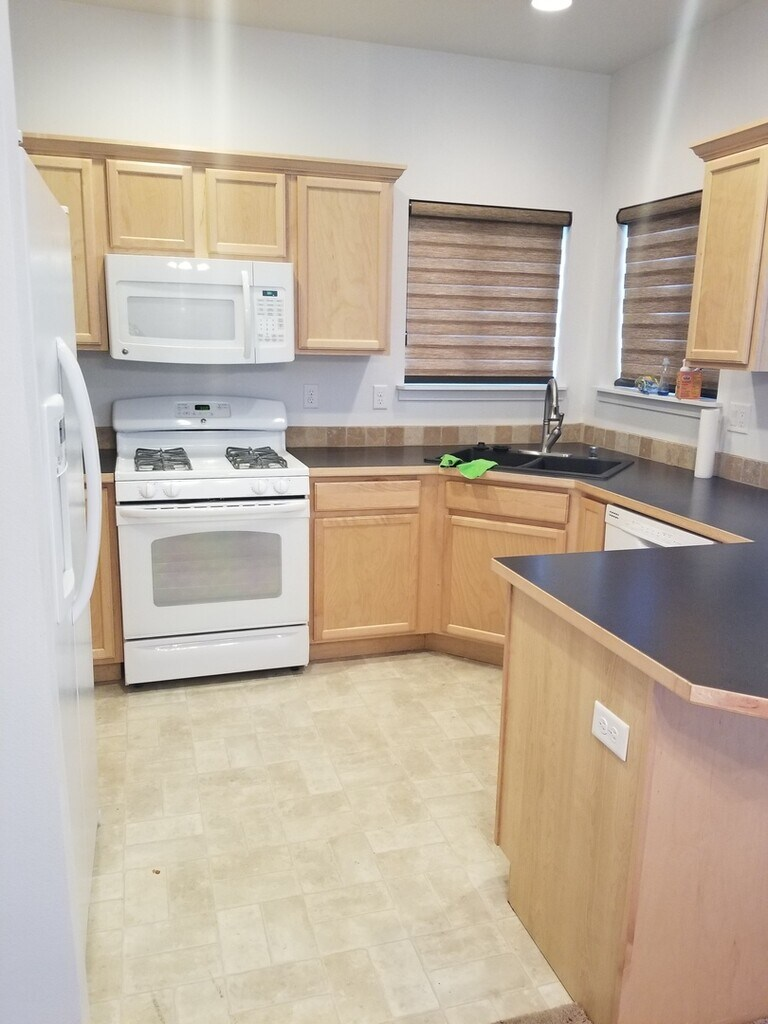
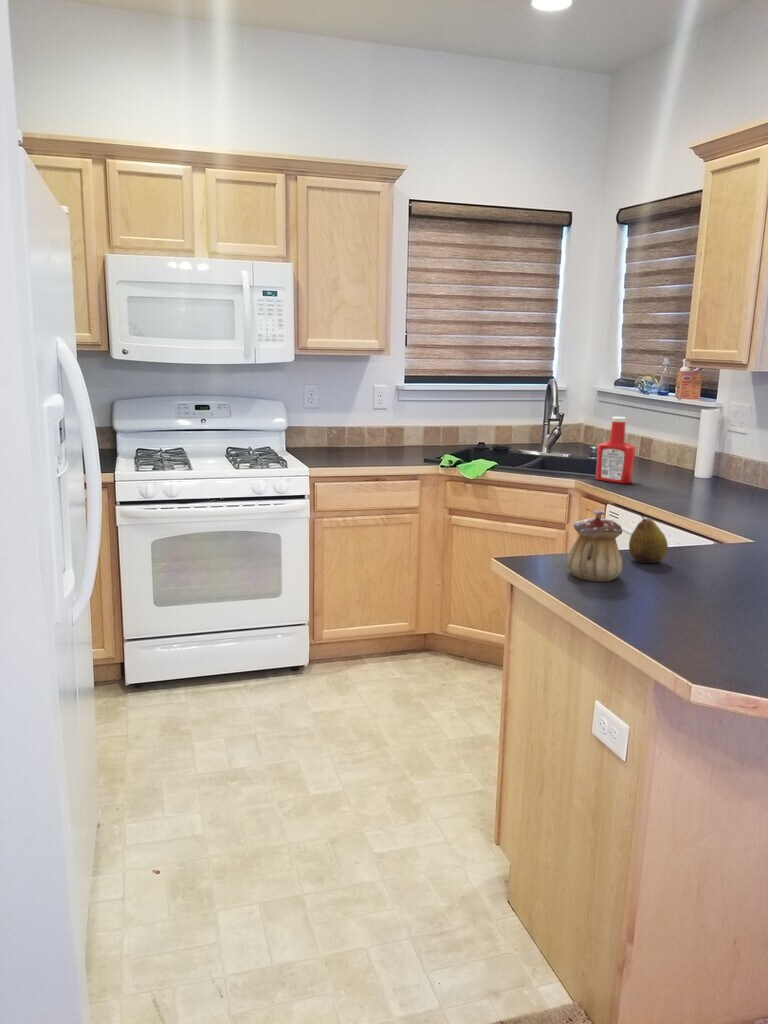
+ fruit (648, 536)
+ teapot (595, 543)
+ soap bottle (616, 449)
